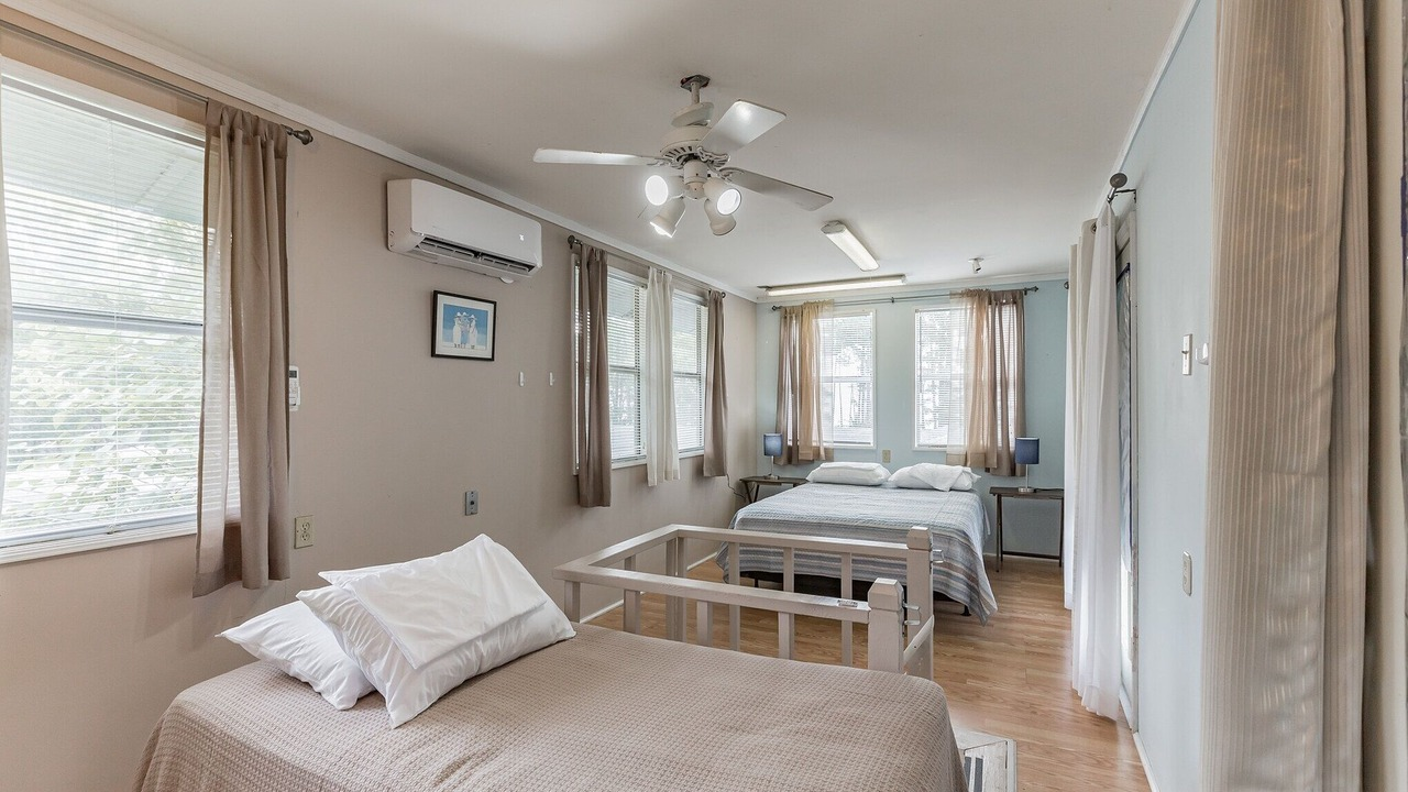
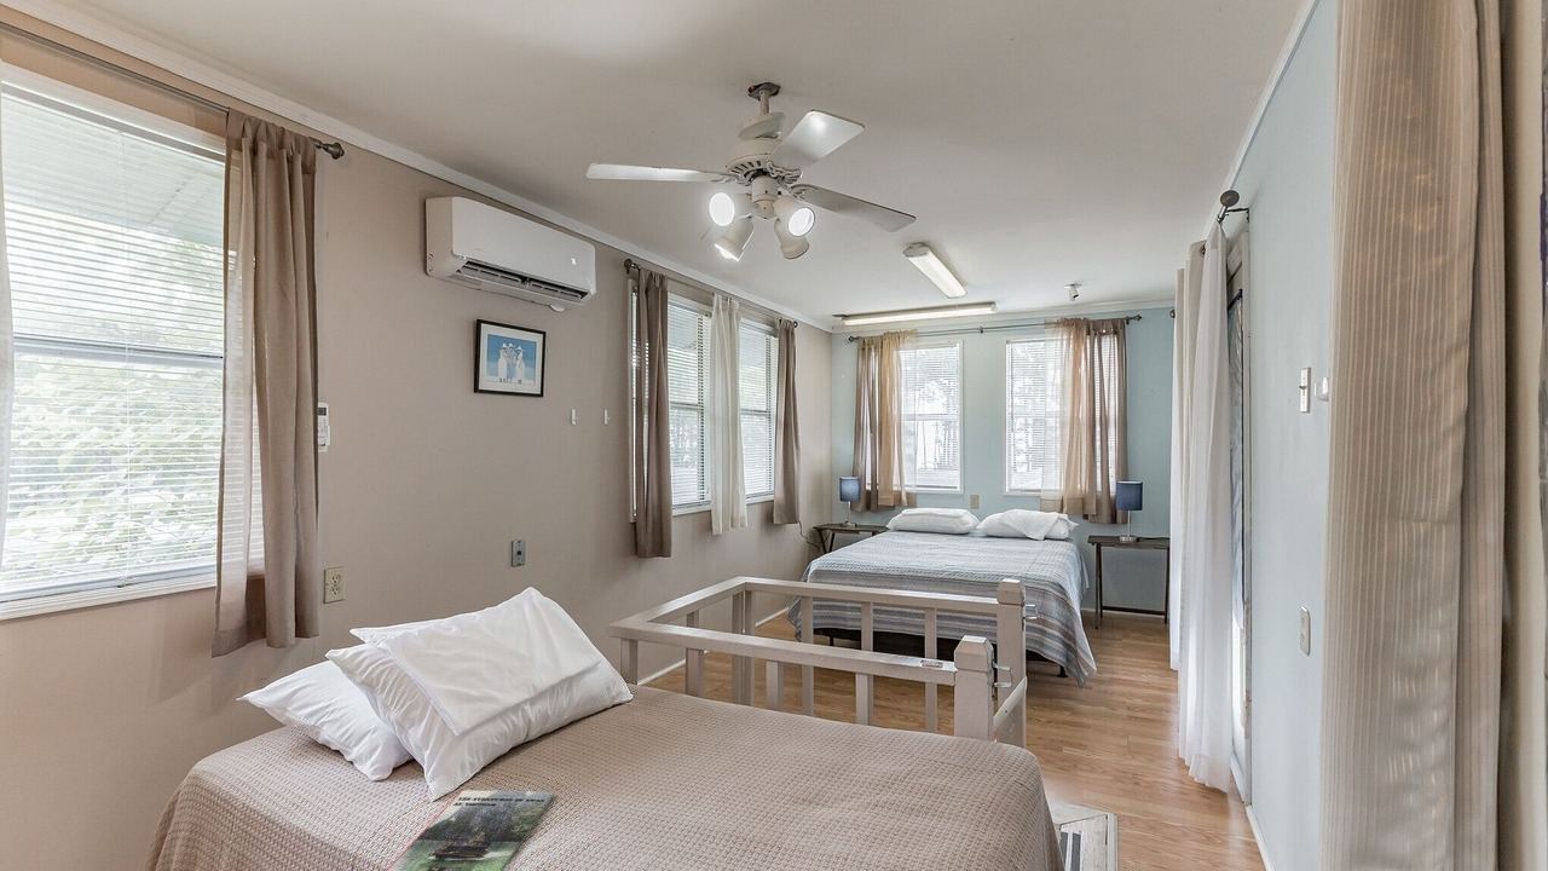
+ magazine (478, 829)
